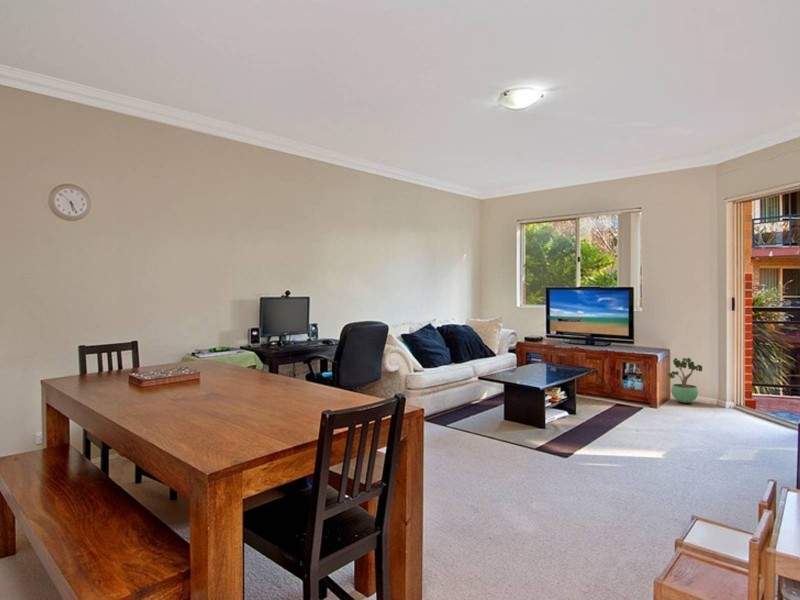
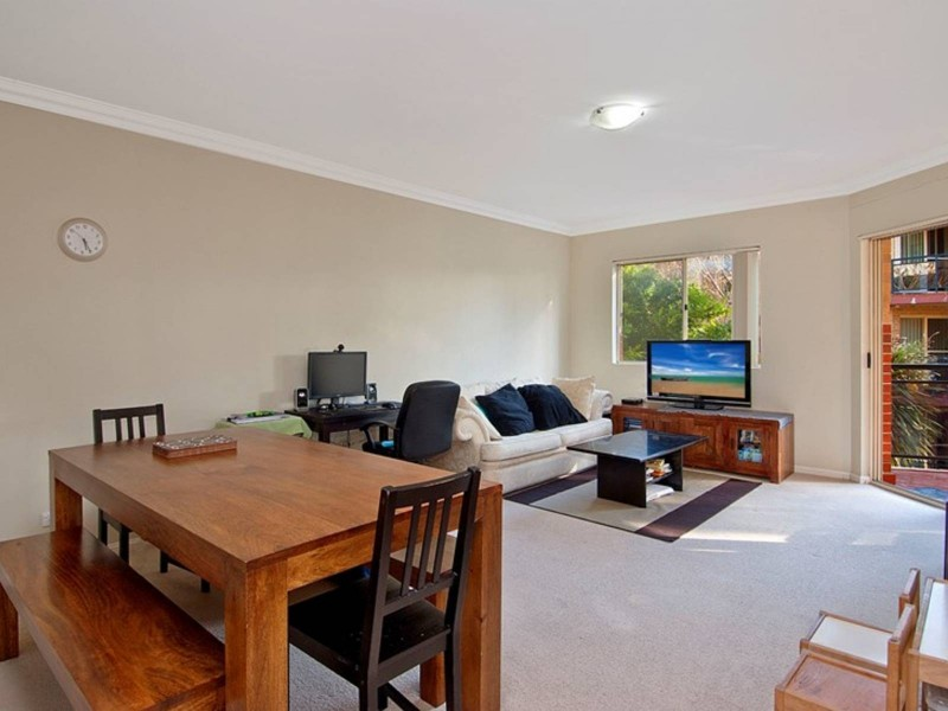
- potted plant (685, 379)
